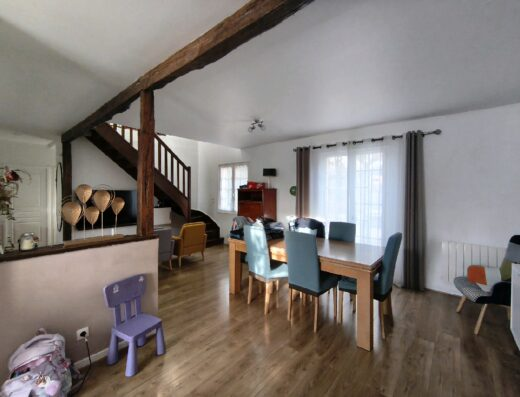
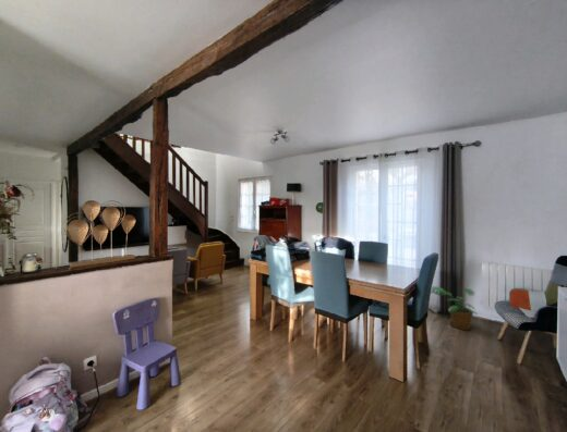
+ potted plant (454, 306)
